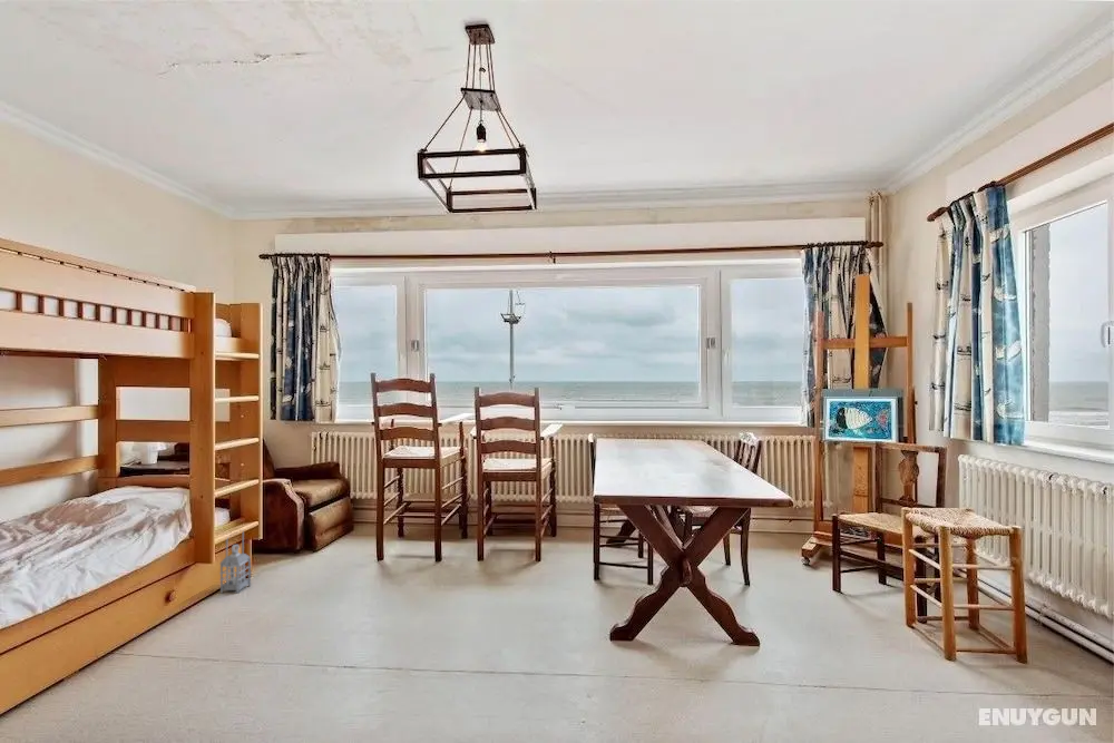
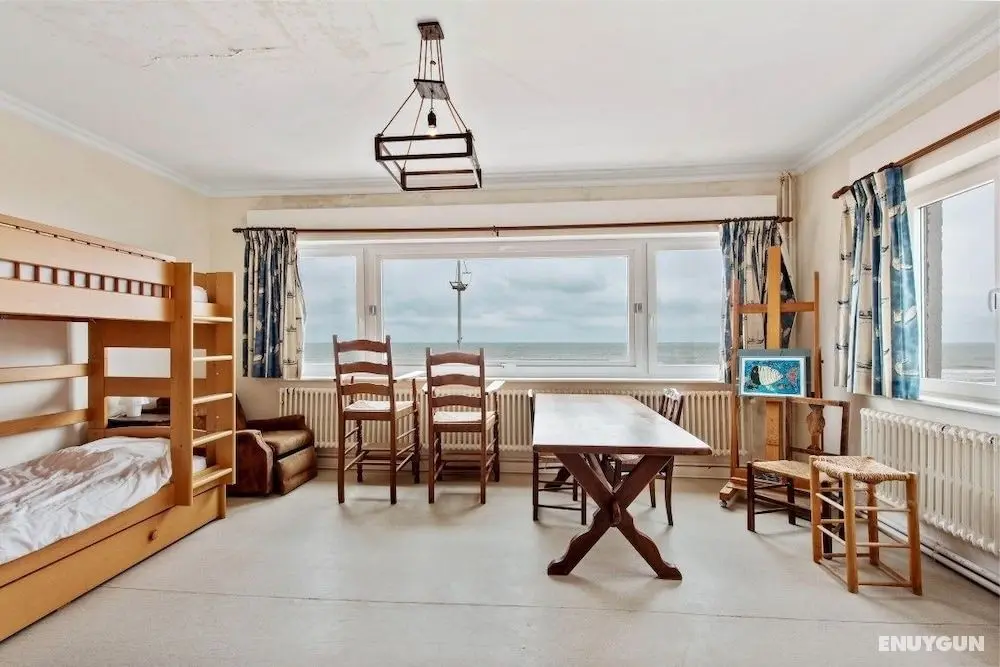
- lantern (235, 560)
